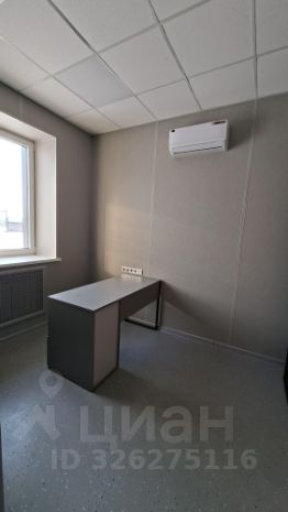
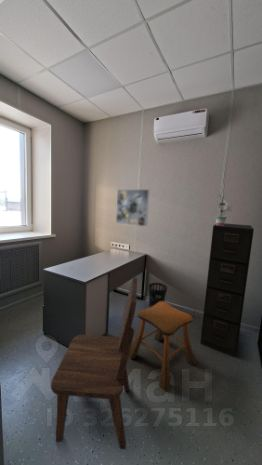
+ dining chair (98, 351)
+ wastebasket (156, 296)
+ filing cabinet (226, 283)
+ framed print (131, 207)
+ potted plant (223, 210)
+ stool (162, 336)
